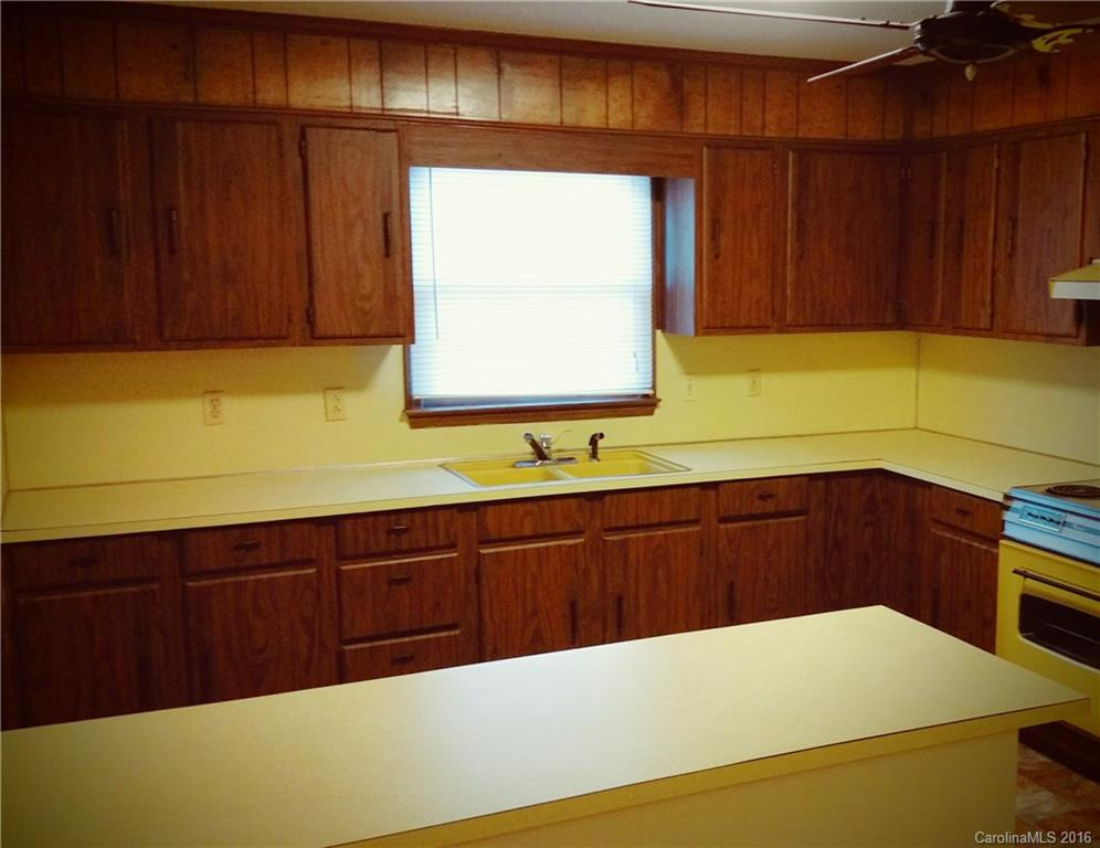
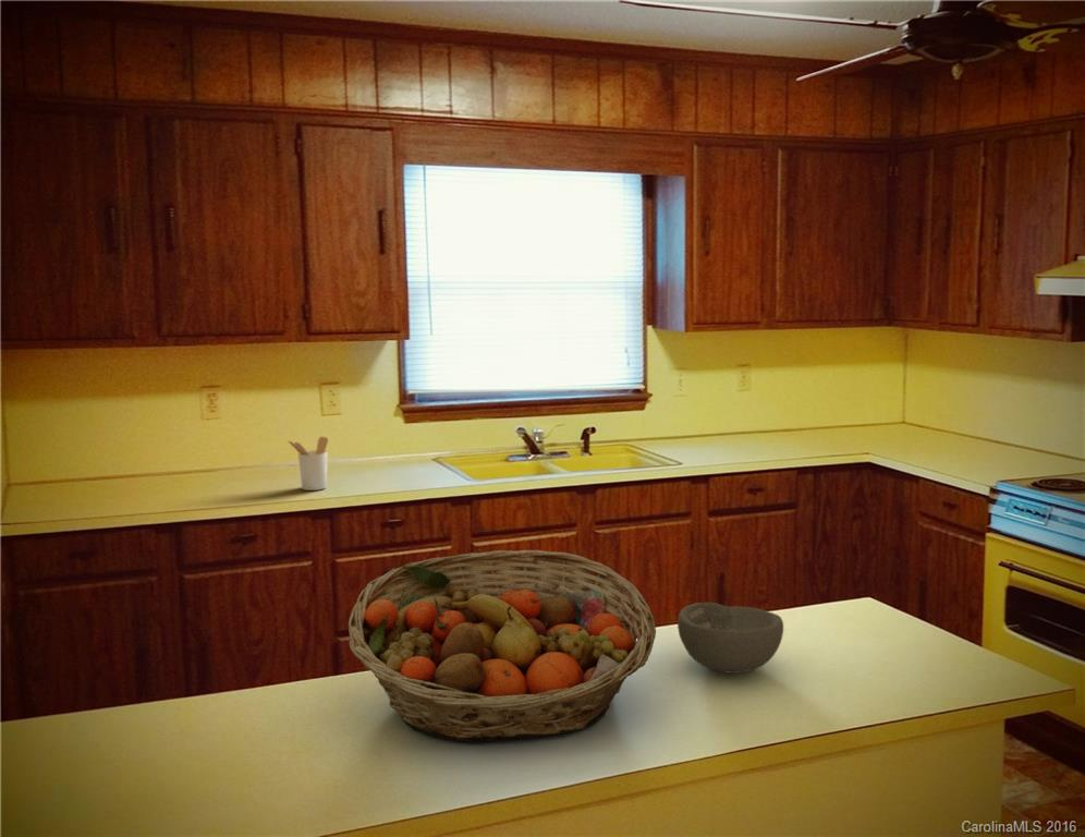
+ fruit basket (502, 640)
+ utensil holder (307, 462)
+ bowl (729, 641)
